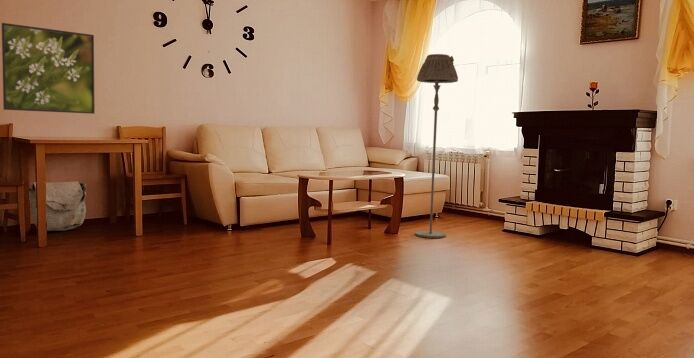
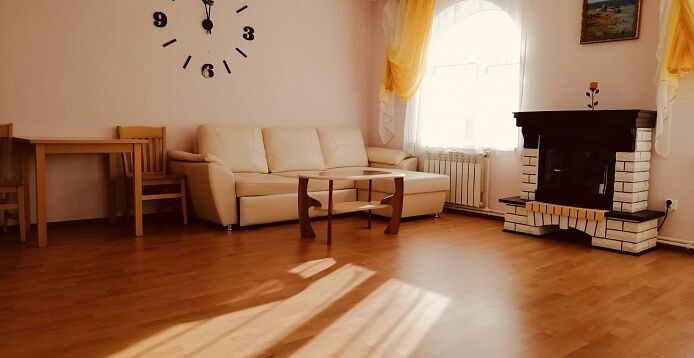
- floor lamp (434, 146)
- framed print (50, 70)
- bag (58, 206)
